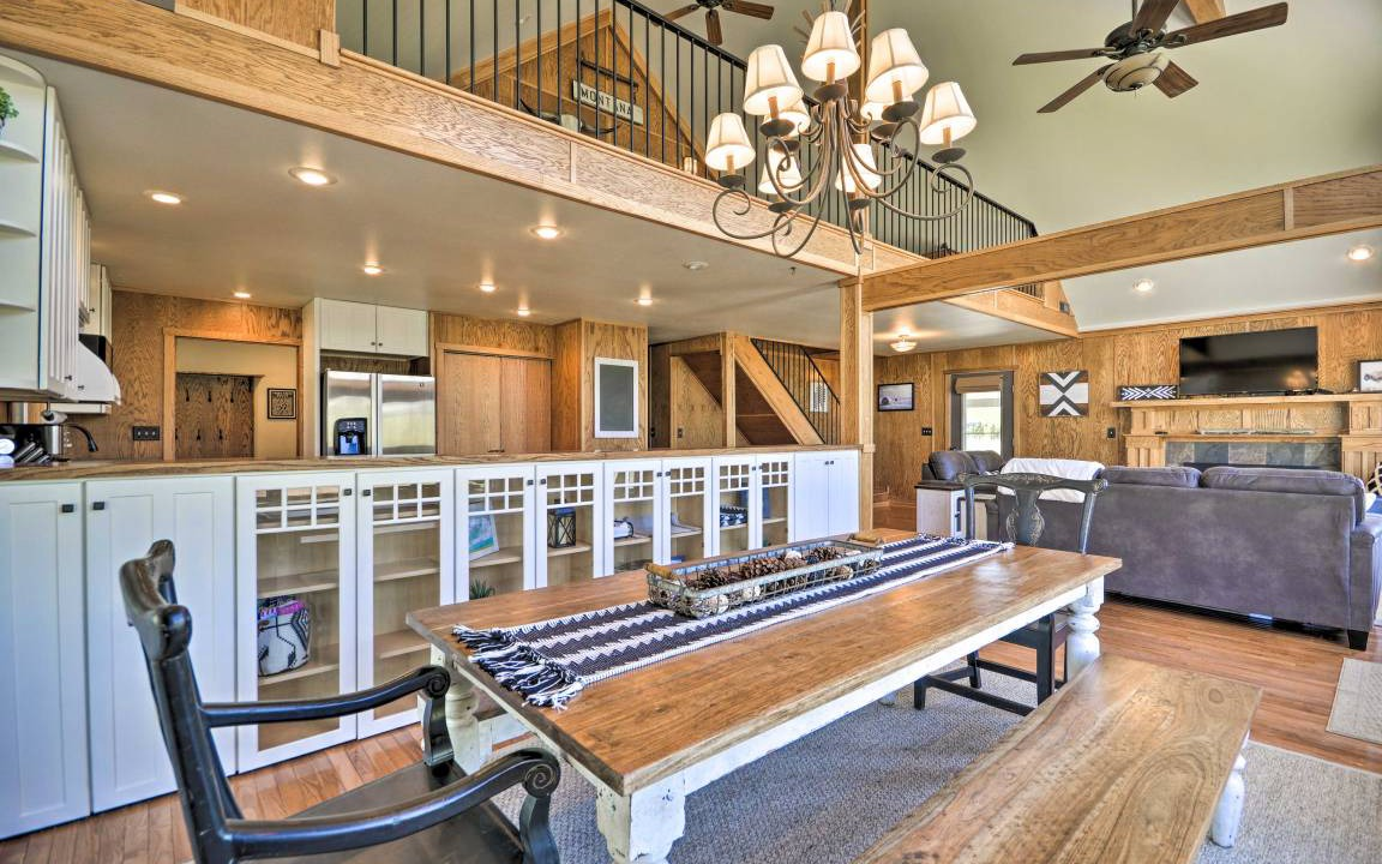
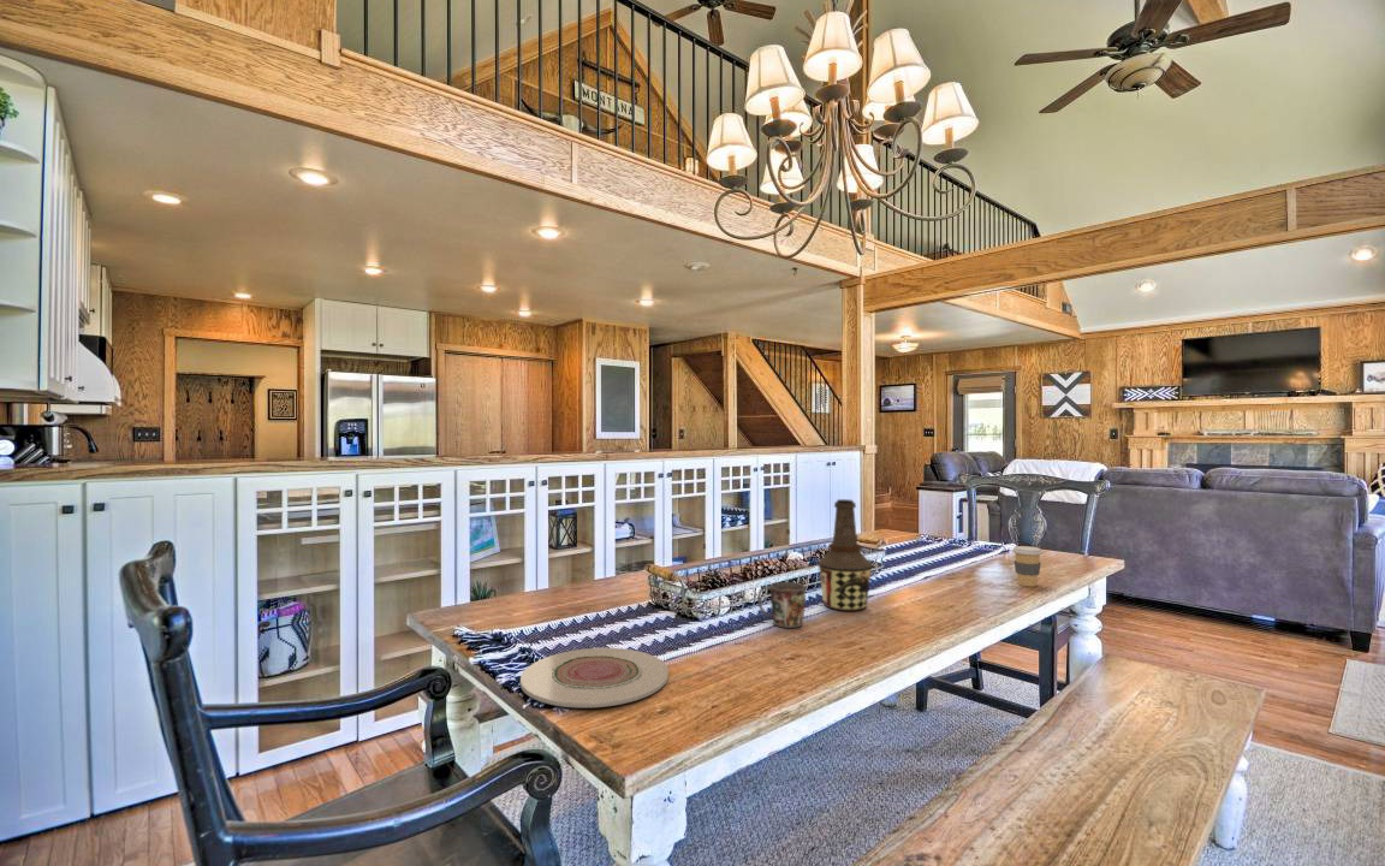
+ mug (780, 603)
+ plate (595, 674)
+ coffee cup (1027, 565)
+ bottle (845, 552)
